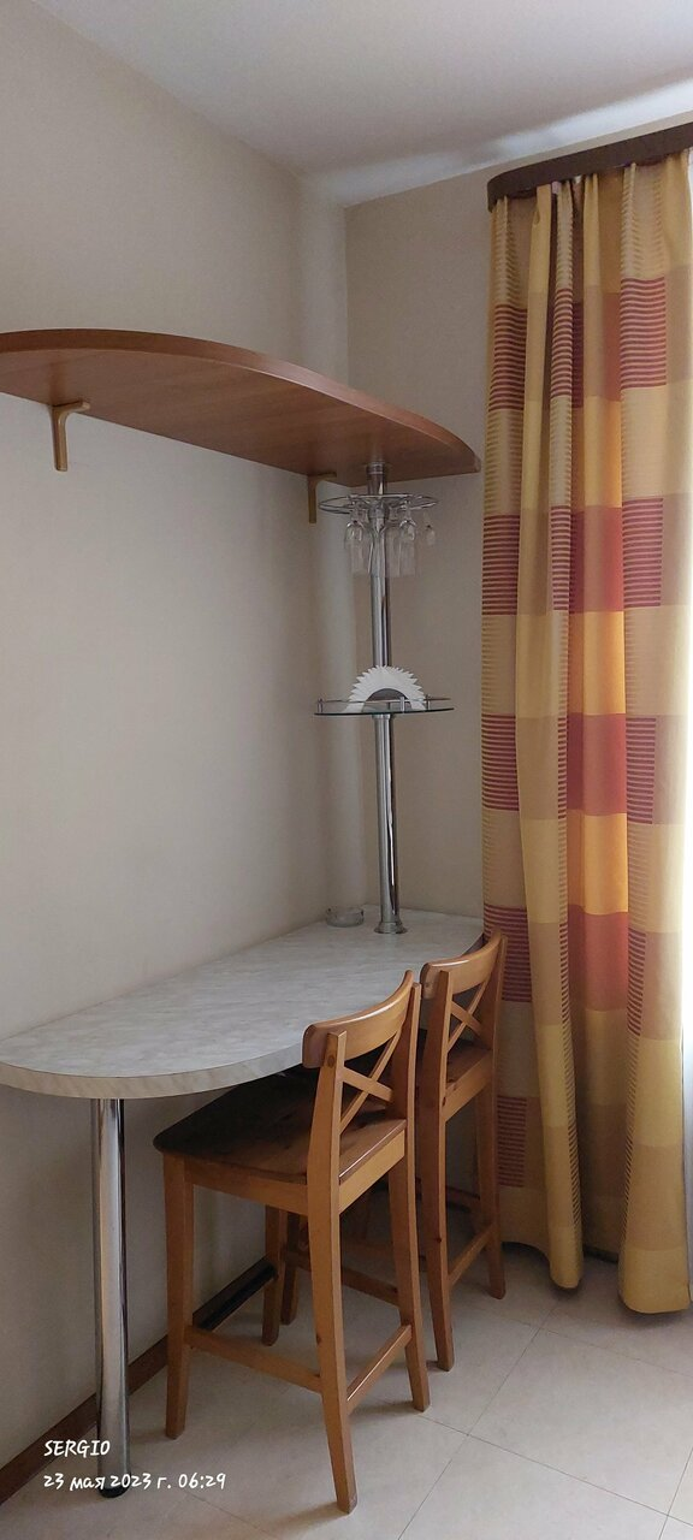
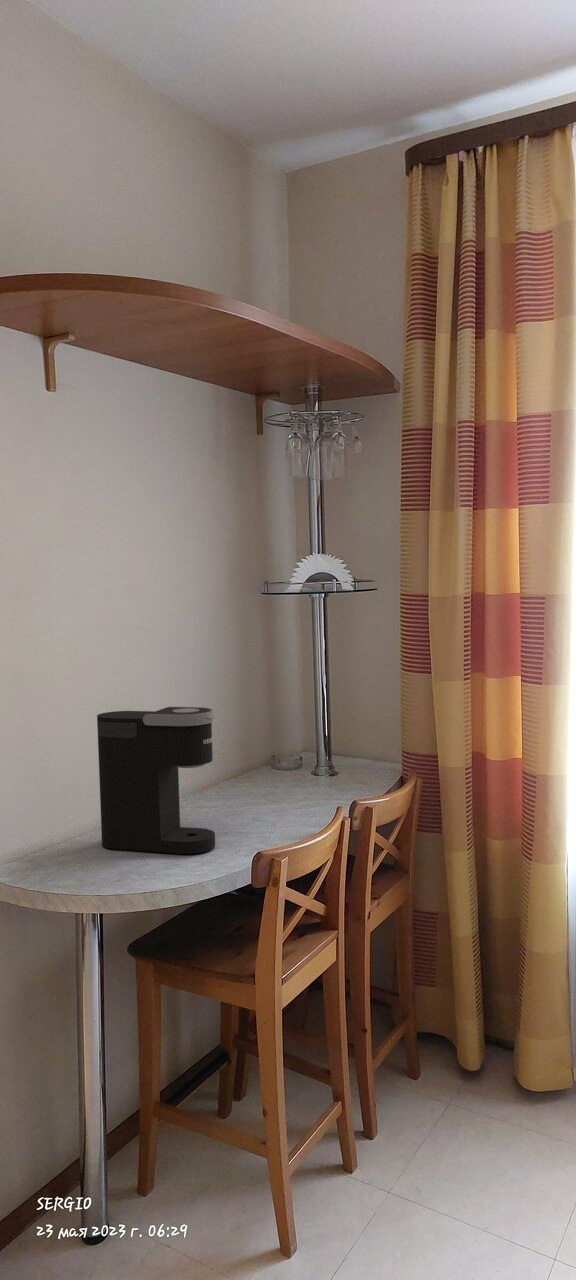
+ coffee maker (157, 777)
